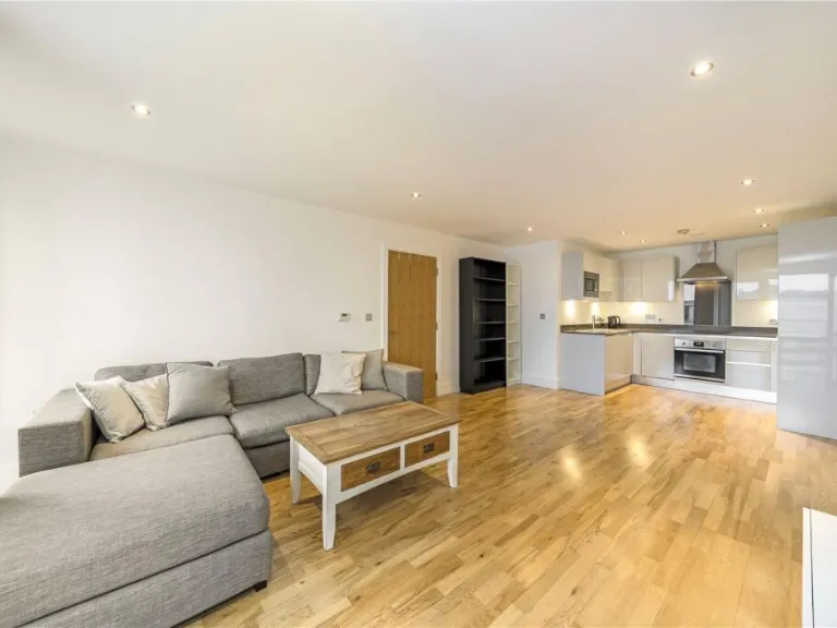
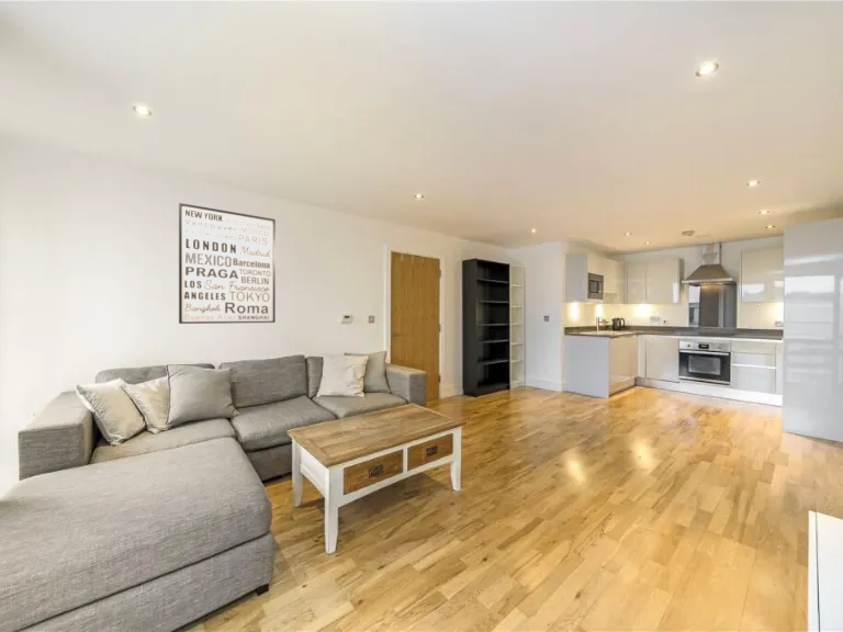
+ wall art (231, 268)
